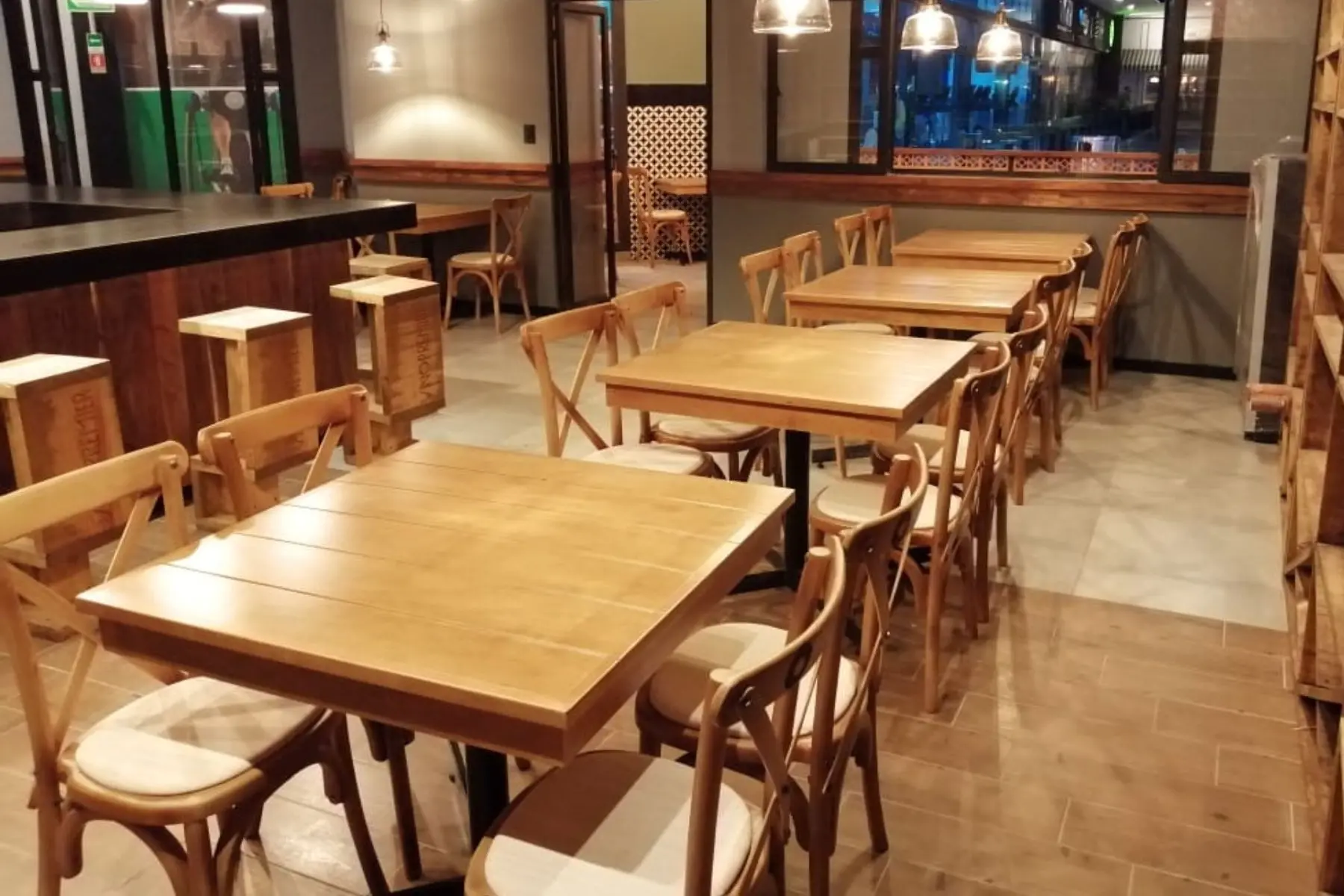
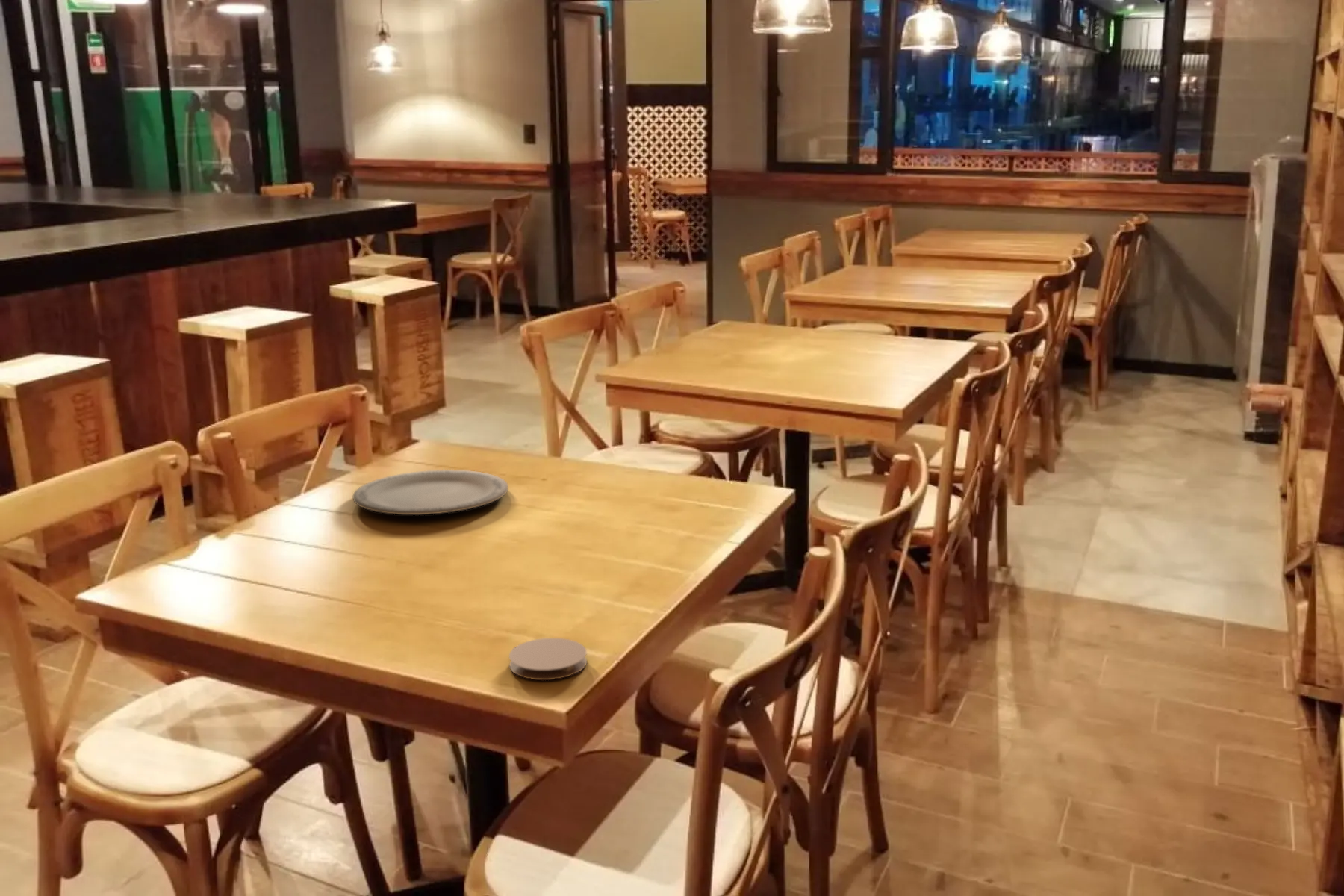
+ plate (432, 494)
+ coaster (548, 658)
